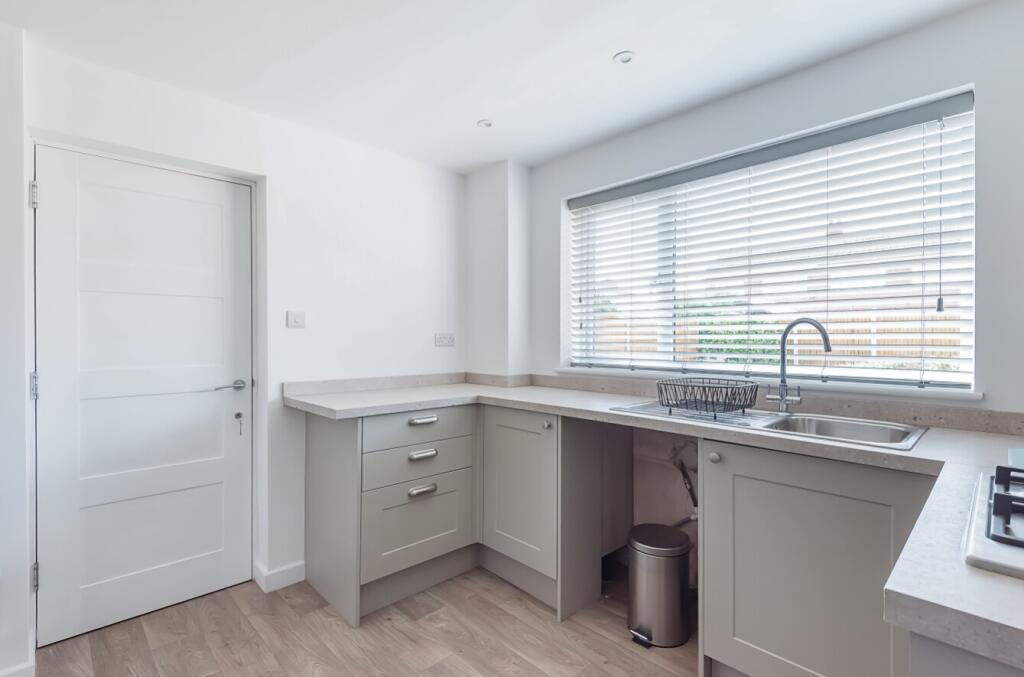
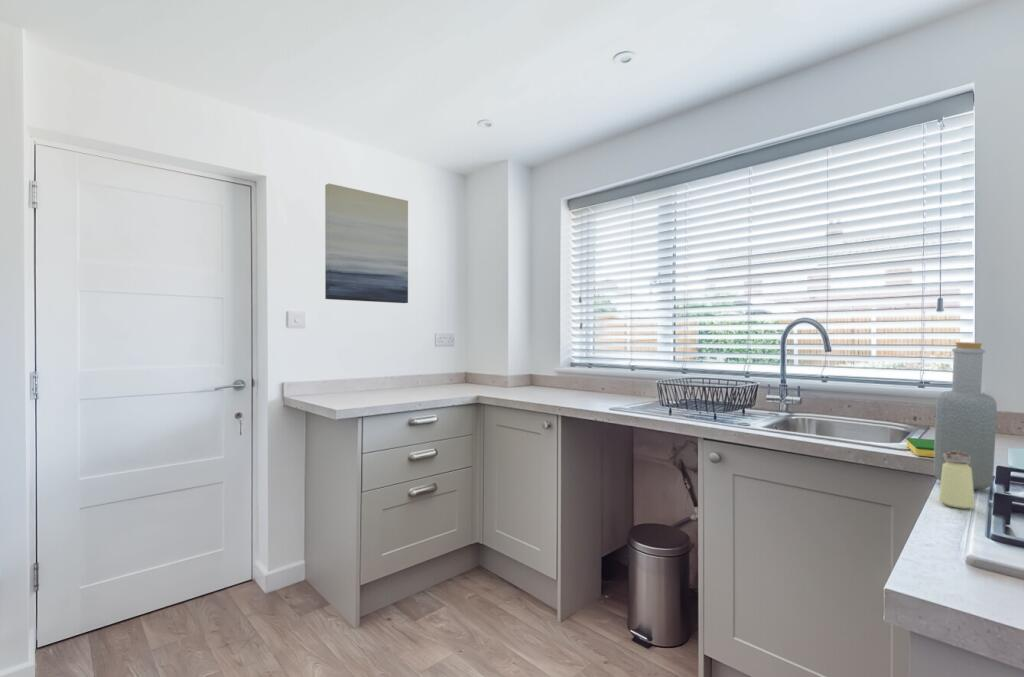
+ bottle (964, 414)
+ wall art (368, 247)
+ dish sponge (927, 447)
+ saltshaker (956, 478)
